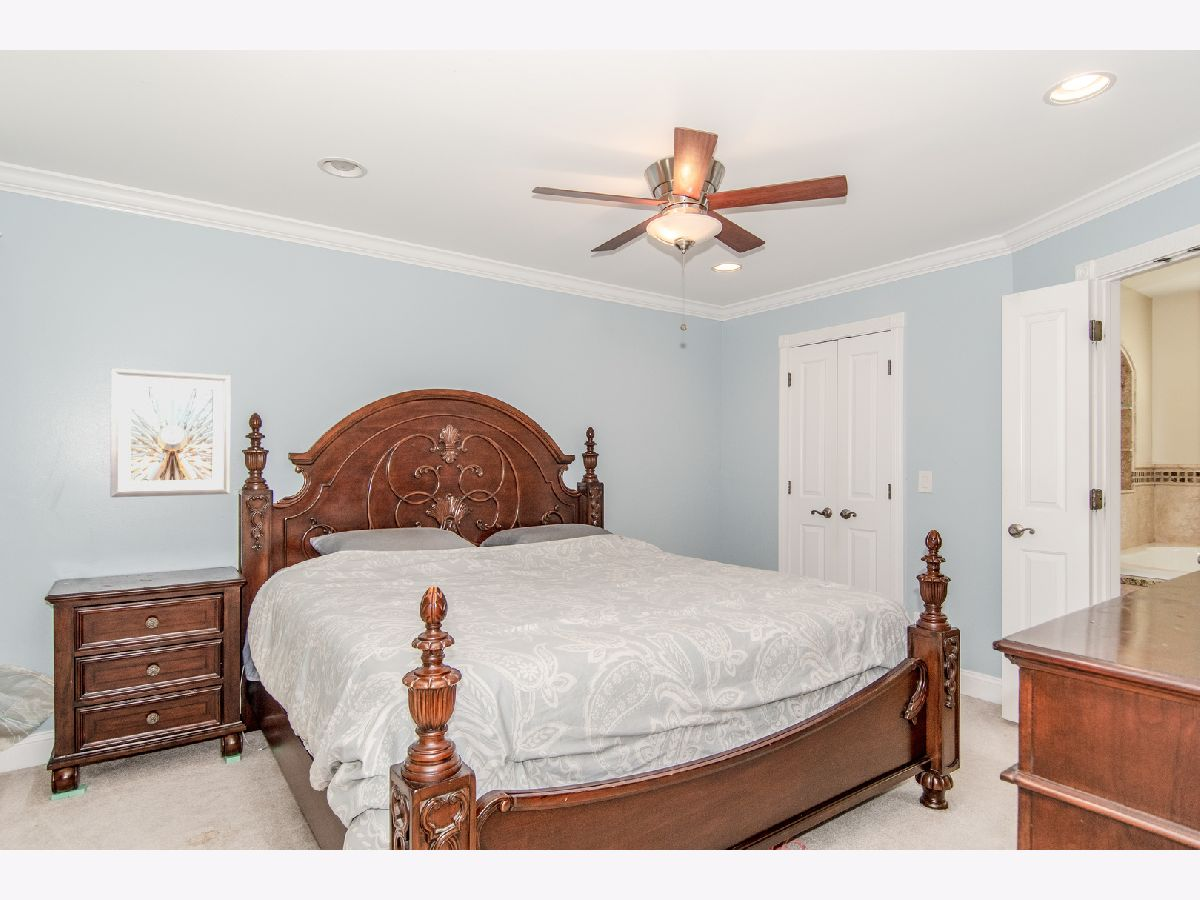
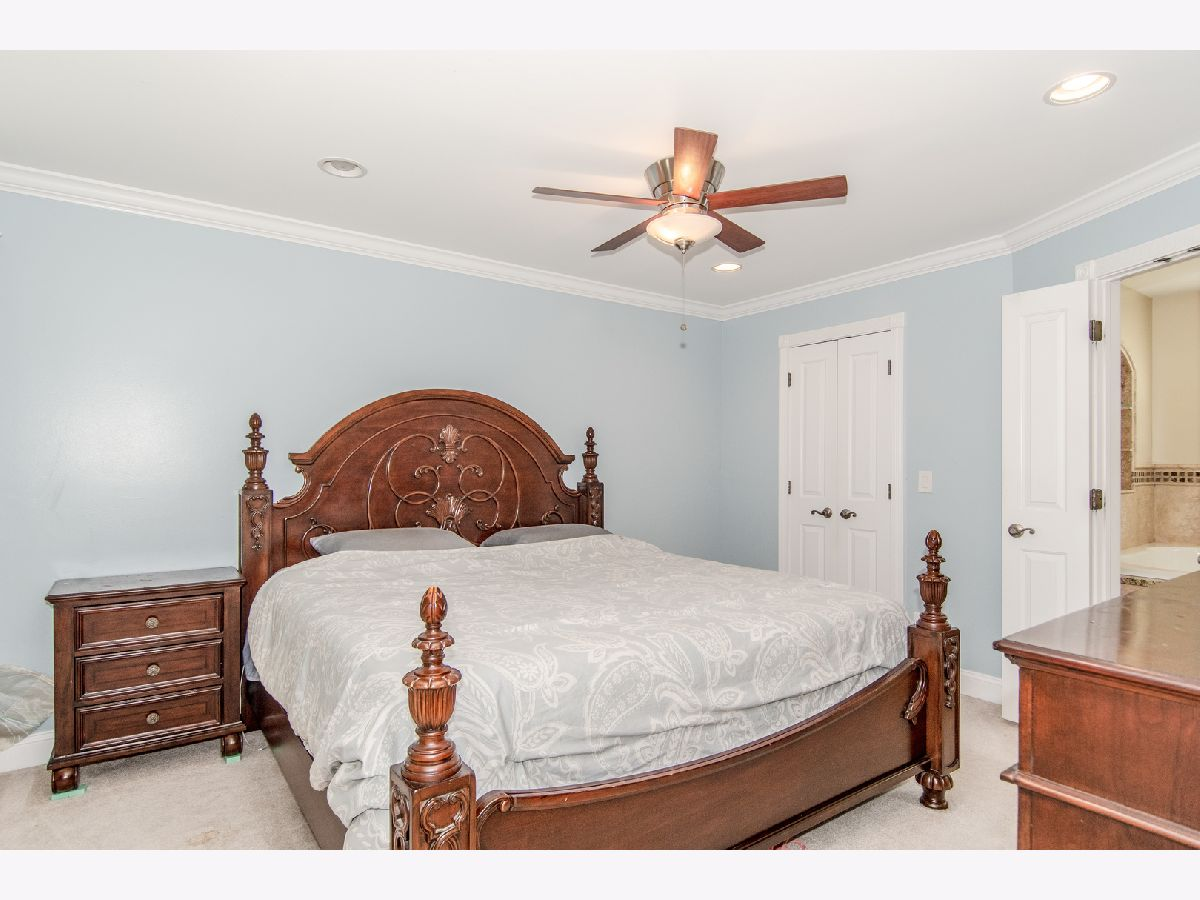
- picture frame (172, 433)
